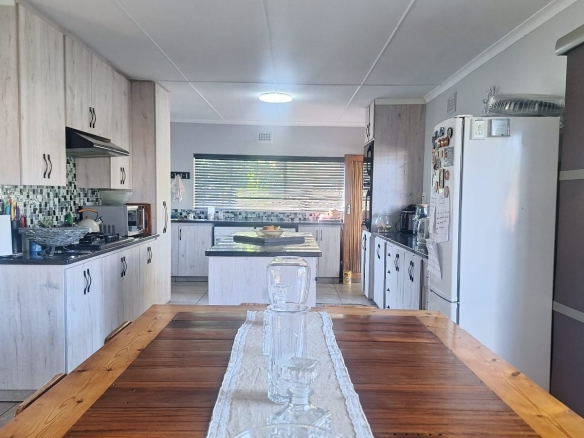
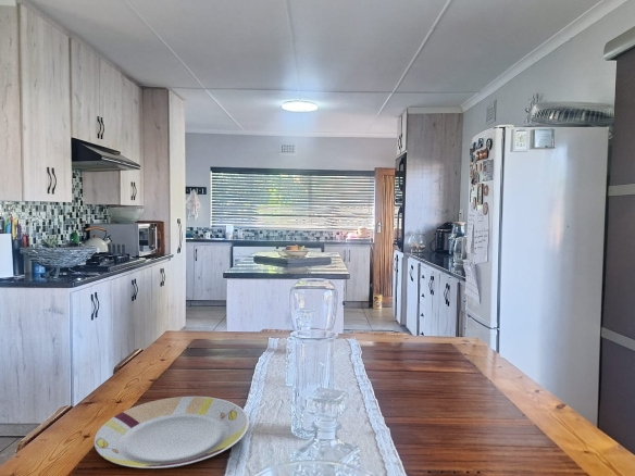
+ plate (175, 431)
